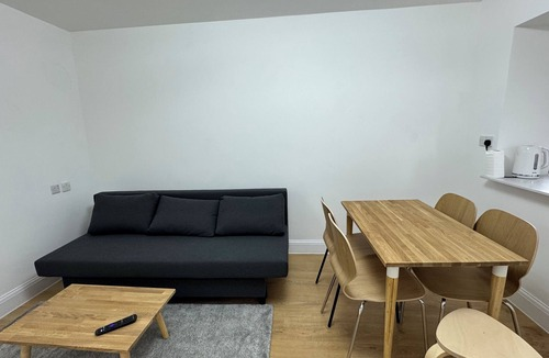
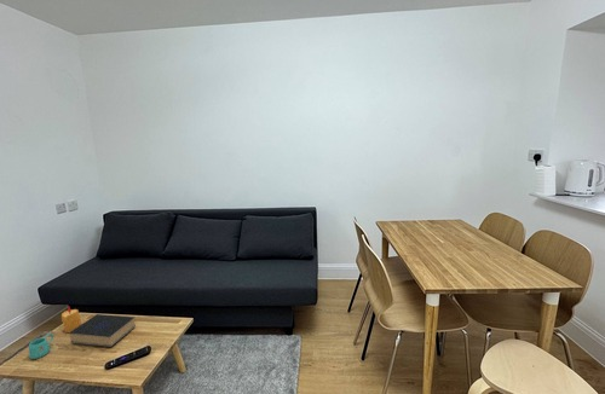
+ book (103, 330)
+ mug (42, 344)
+ candle (70, 317)
